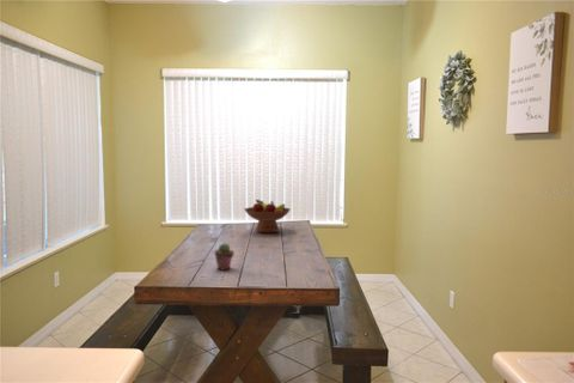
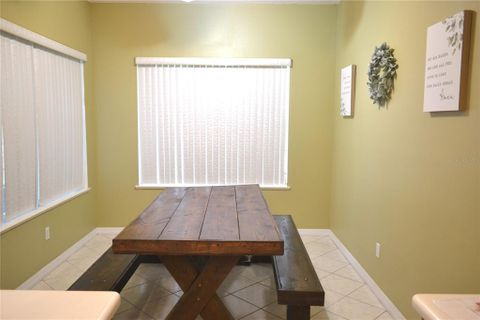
- potted succulent (224, 255)
- fruit bowl (267, 215)
